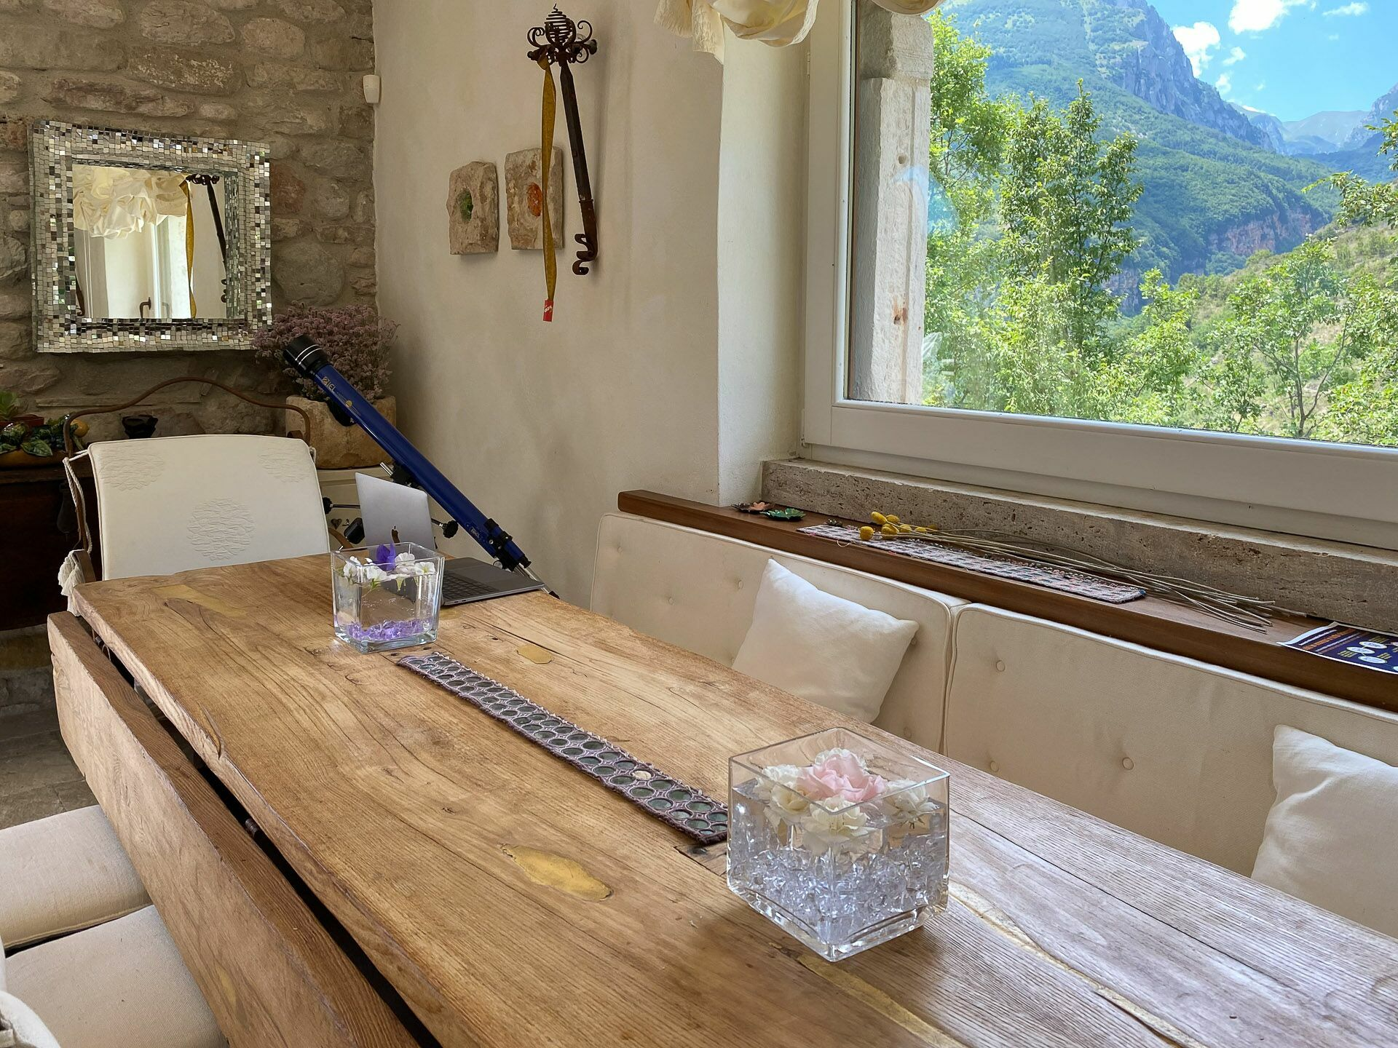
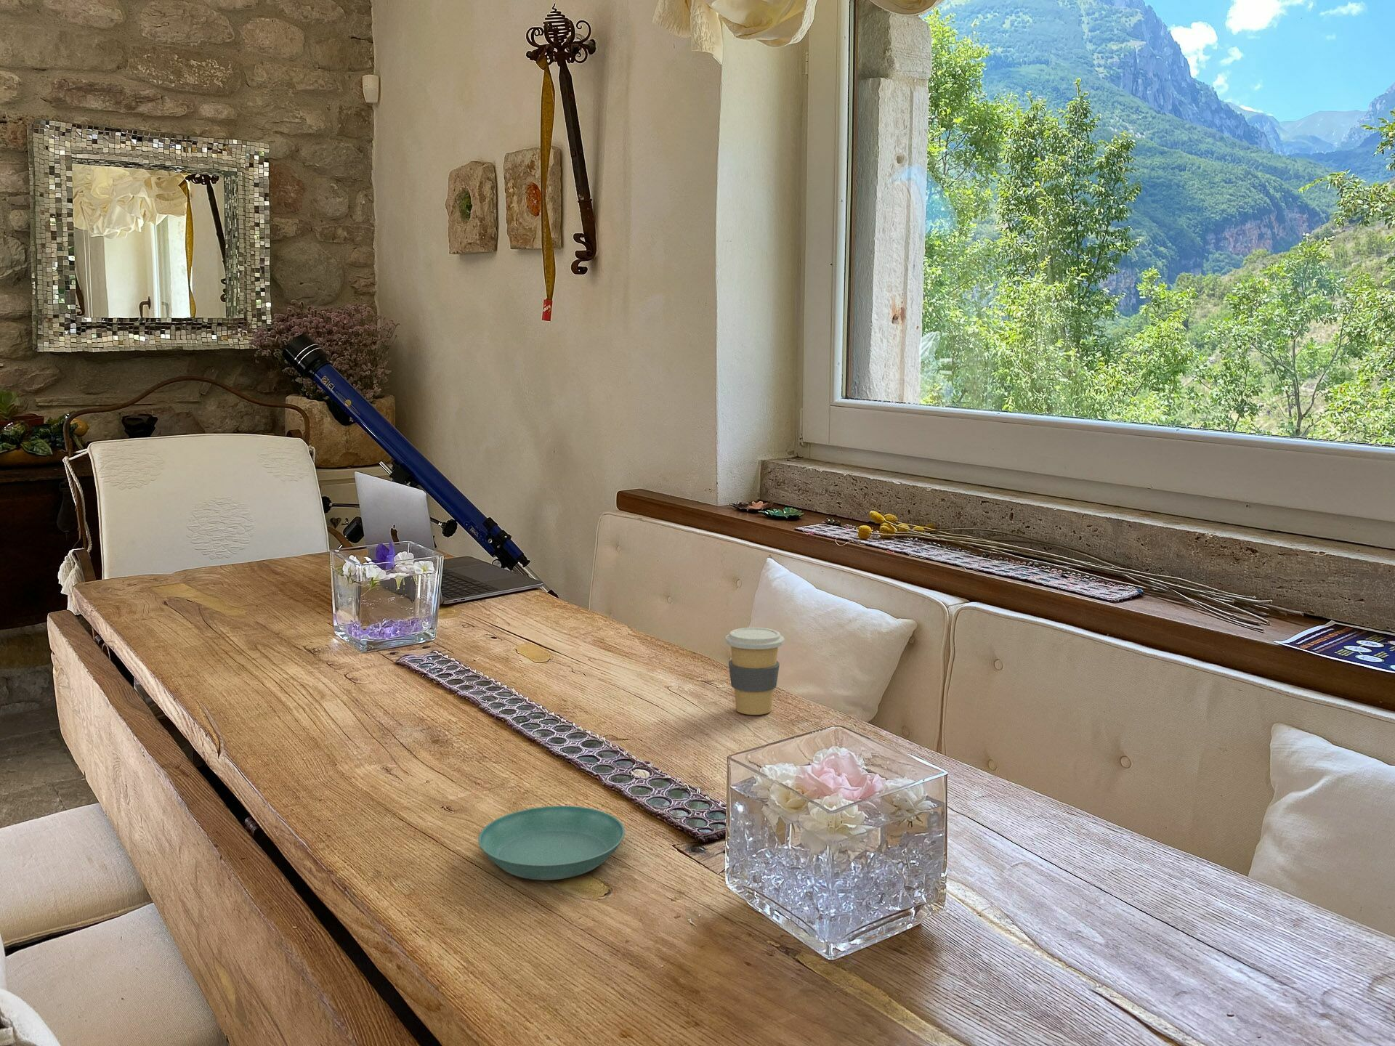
+ saucer (553, 845)
+ coffee cup (755, 671)
